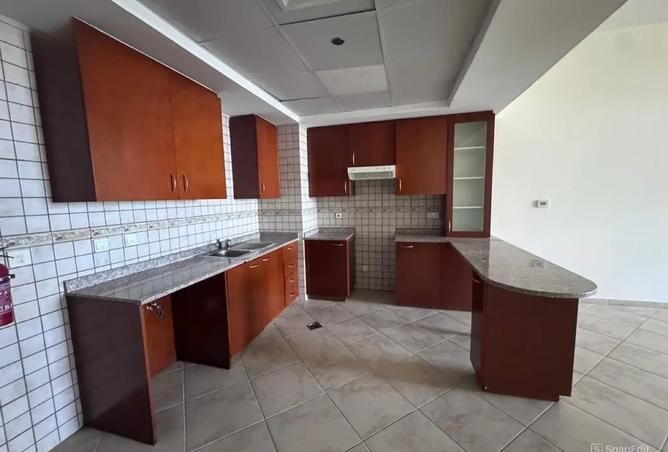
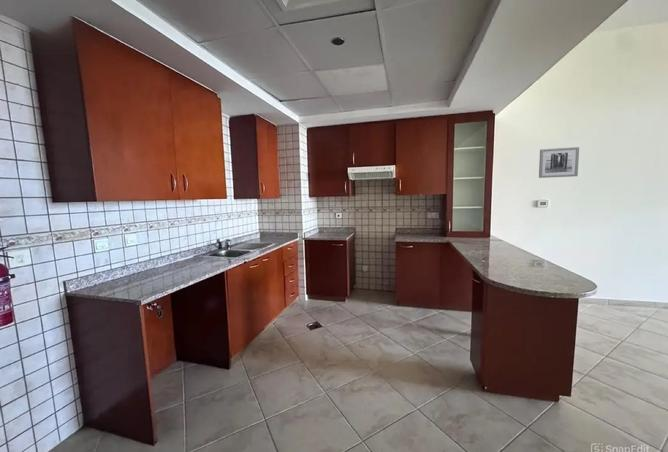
+ wall art (558, 162)
